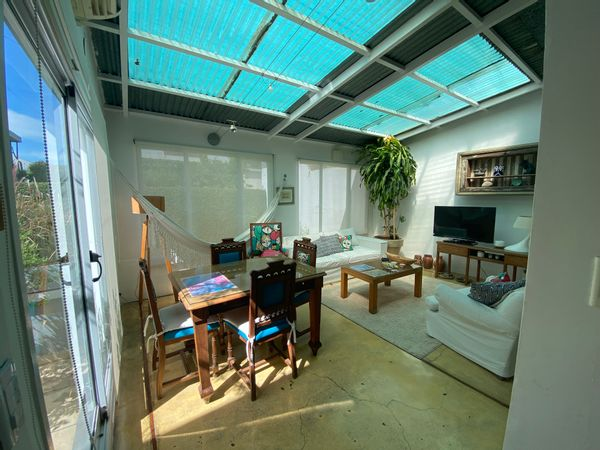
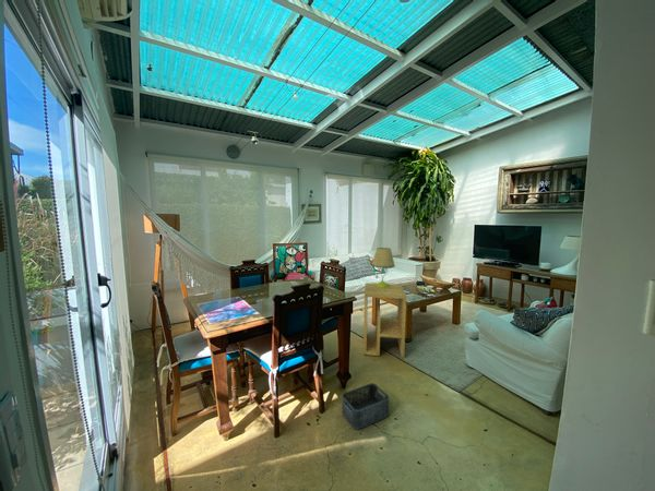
+ storage bin (365, 404)
+ side table (383, 318)
+ table lamp (383, 266)
